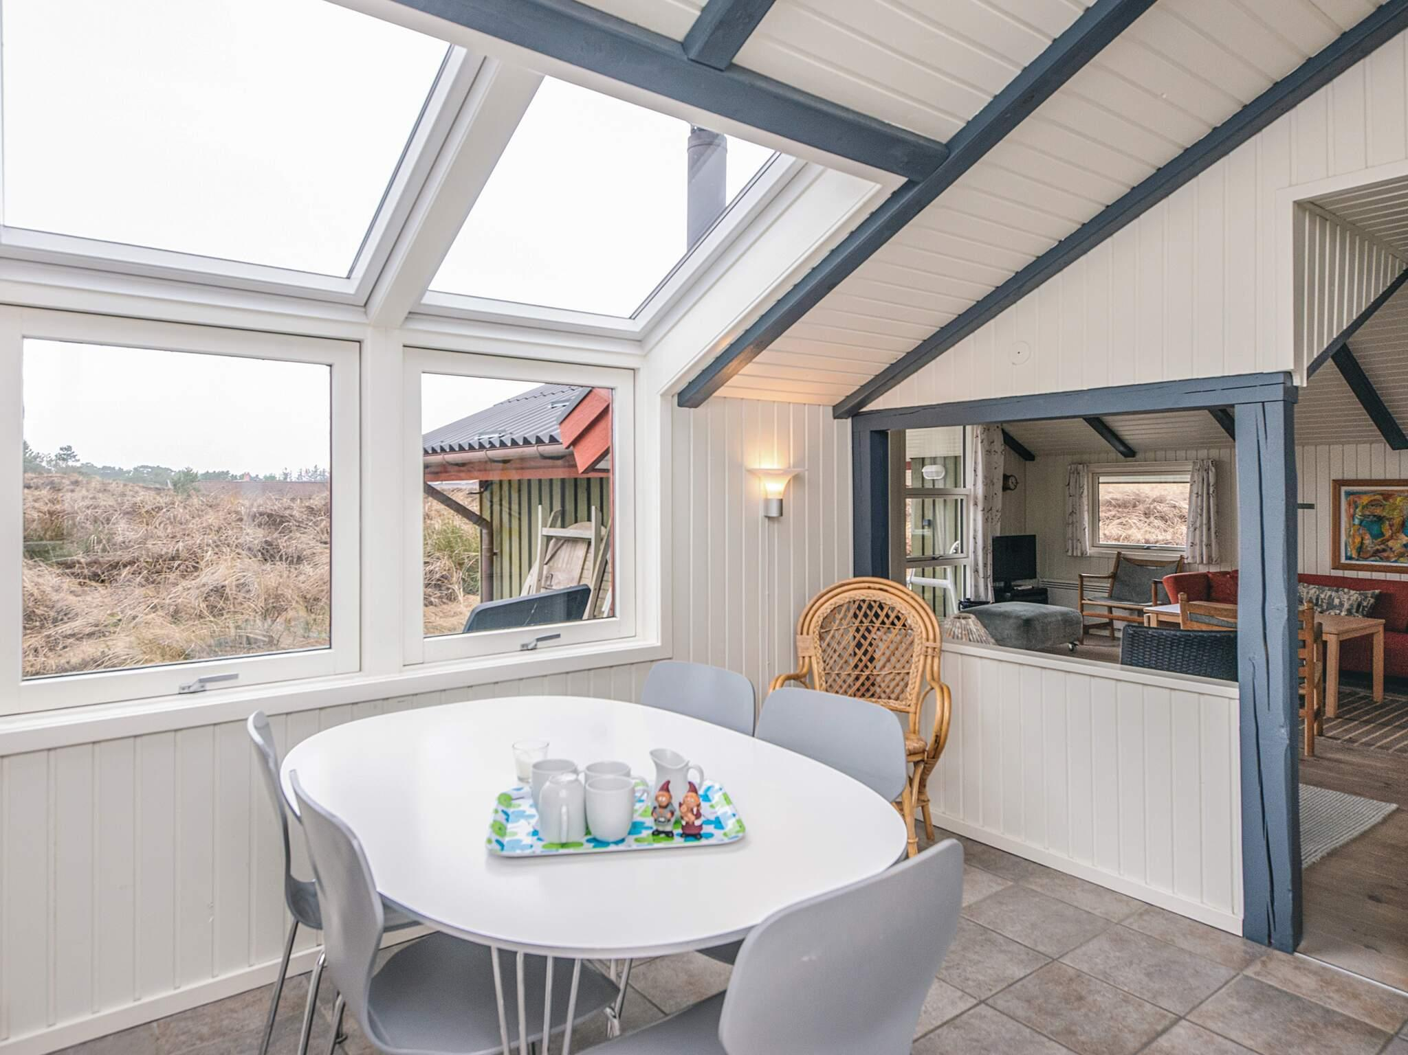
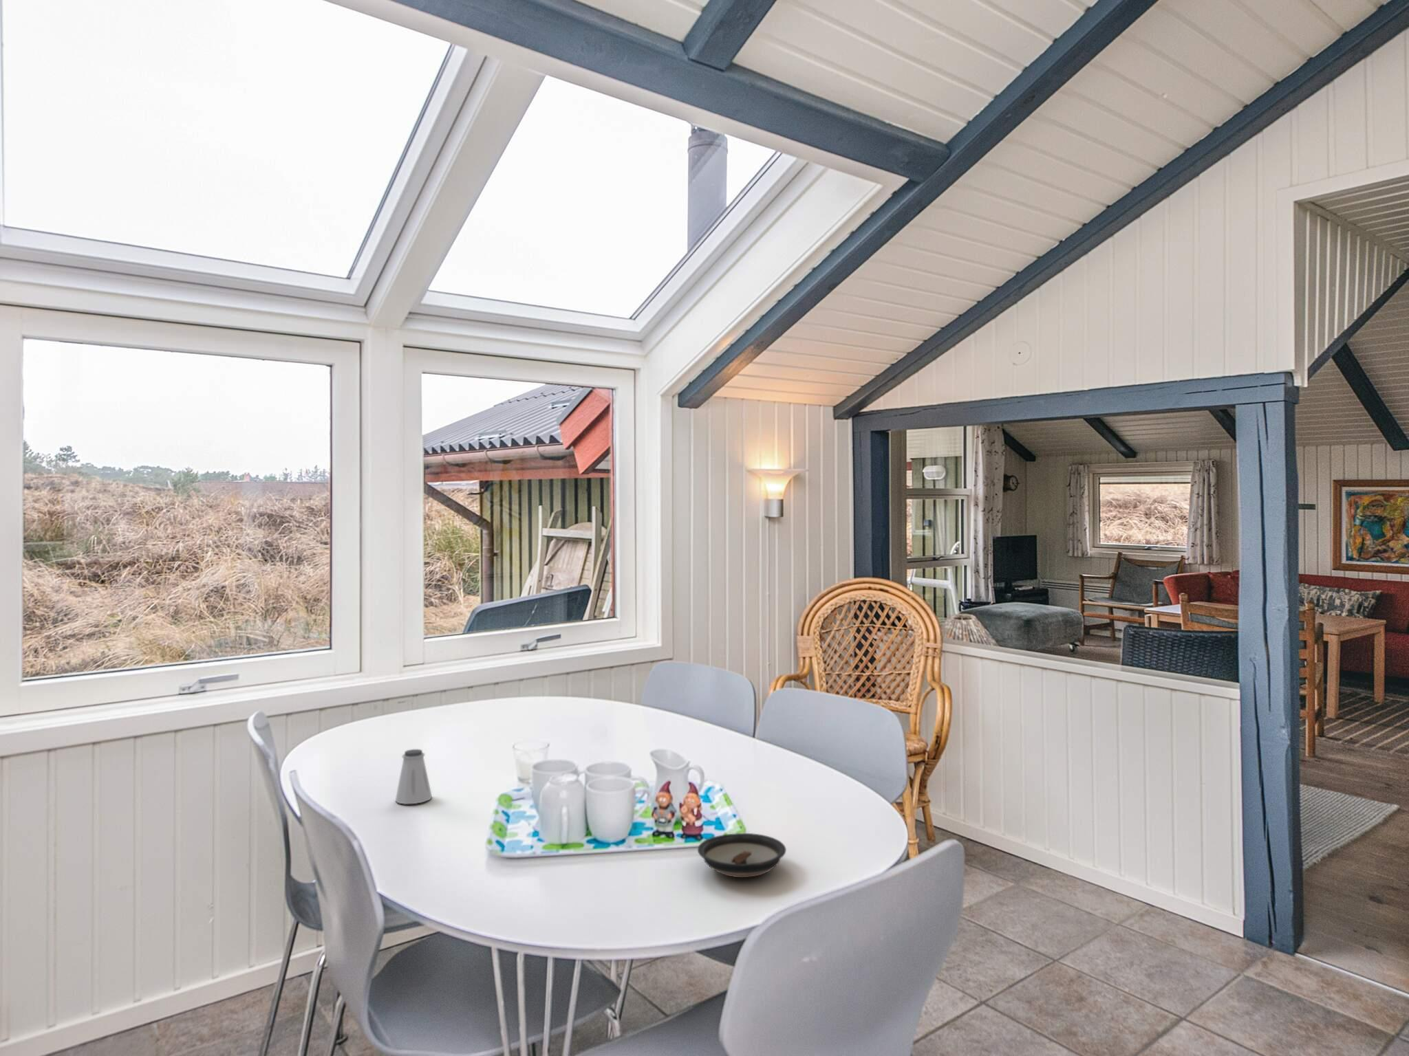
+ saltshaker (414, 775)
+ saucer (741, 859)
